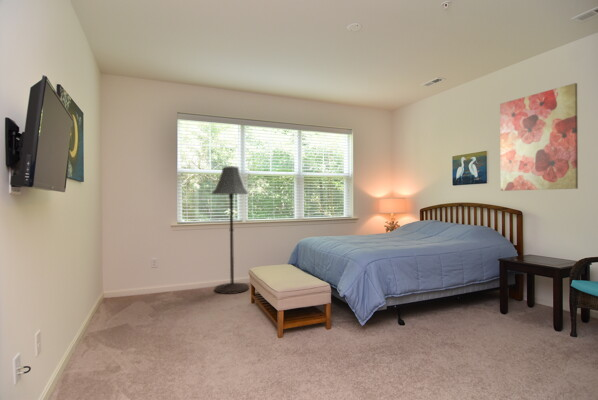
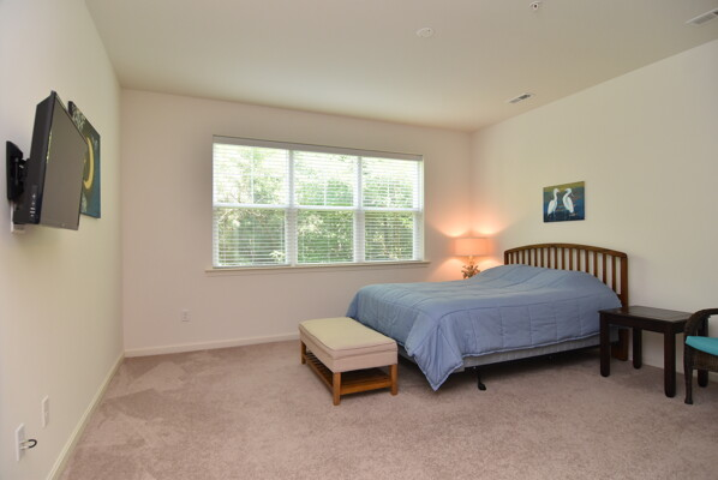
- floor lamp (231, 228)
- wall art (535, 142)
